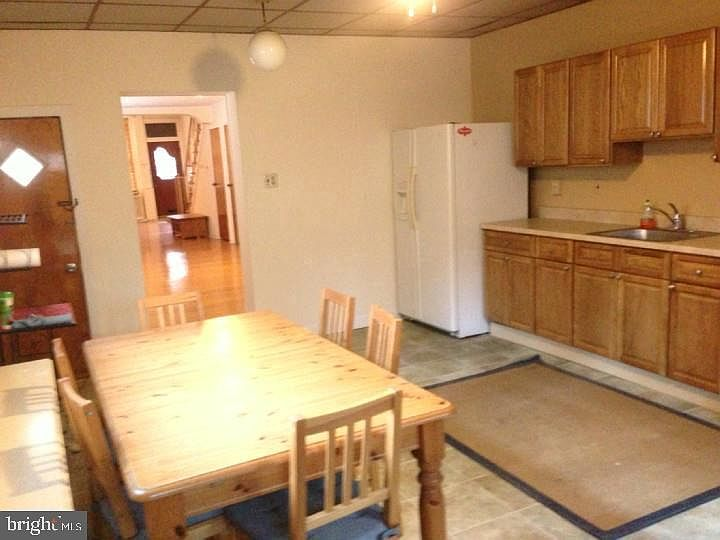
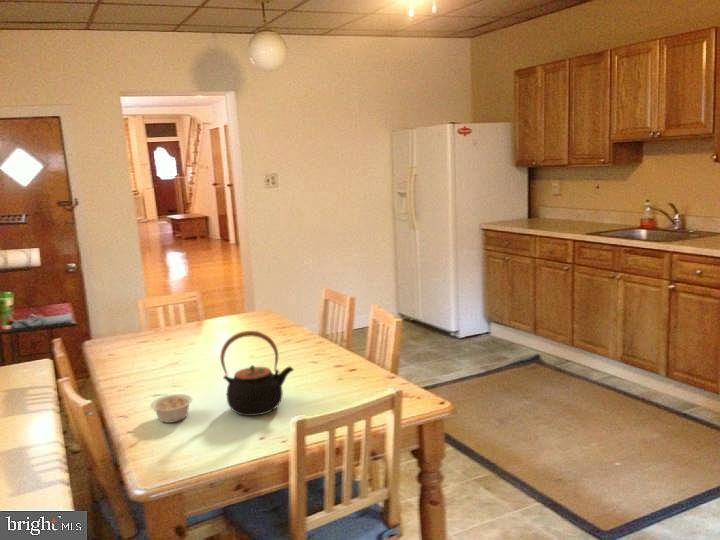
+ legume (172, 408)
+ teapot (257, 369)
